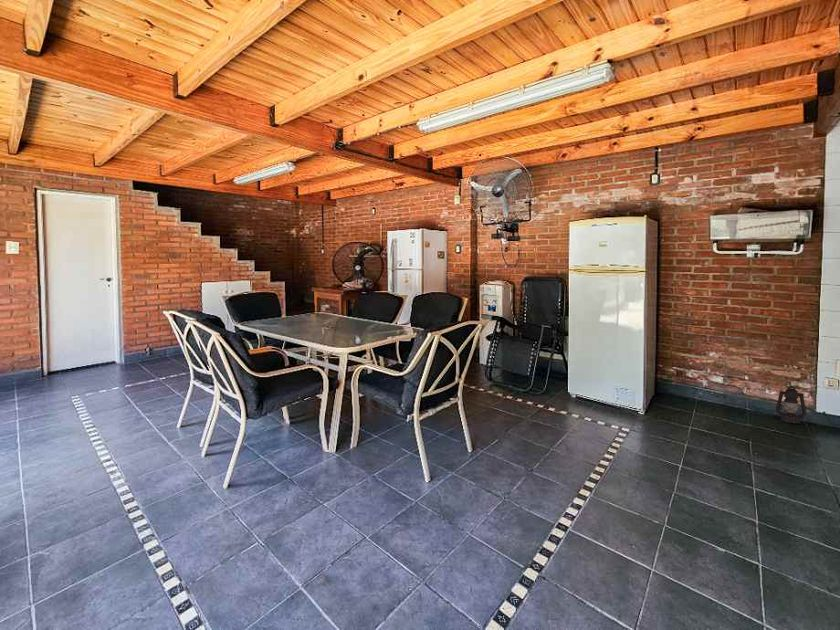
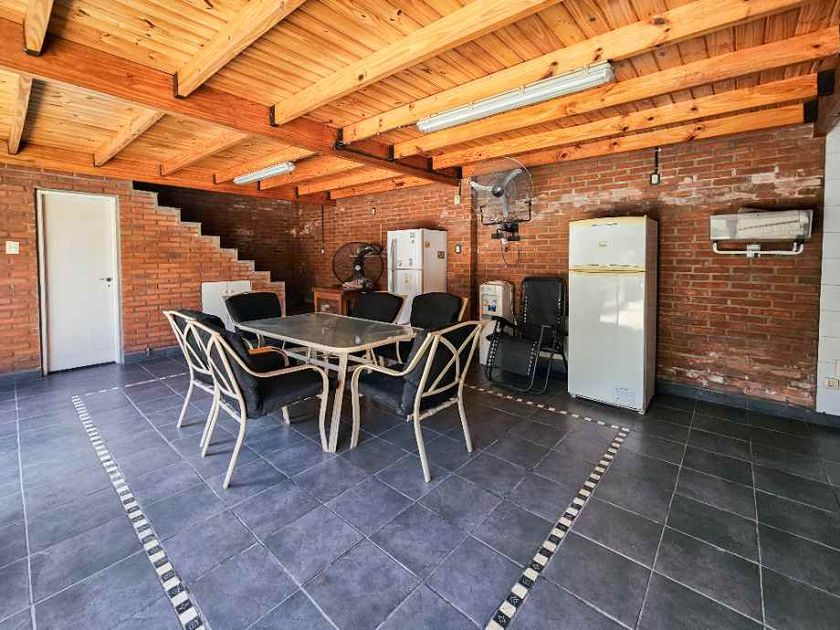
- lantern (790, 403)
